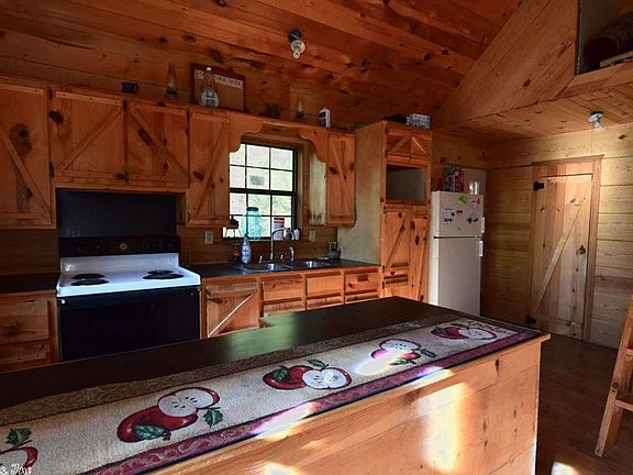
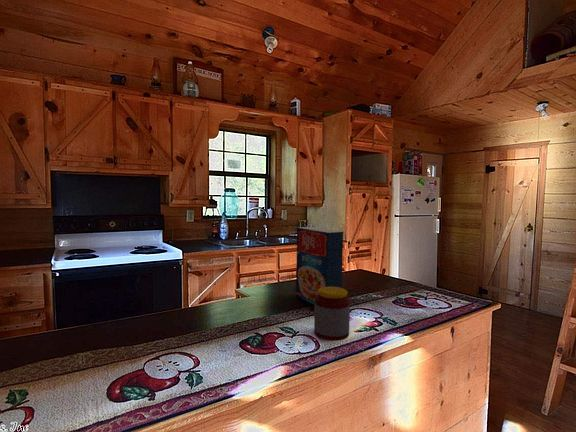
+ cereal box (318, 265)
+ jar (332, 312)
